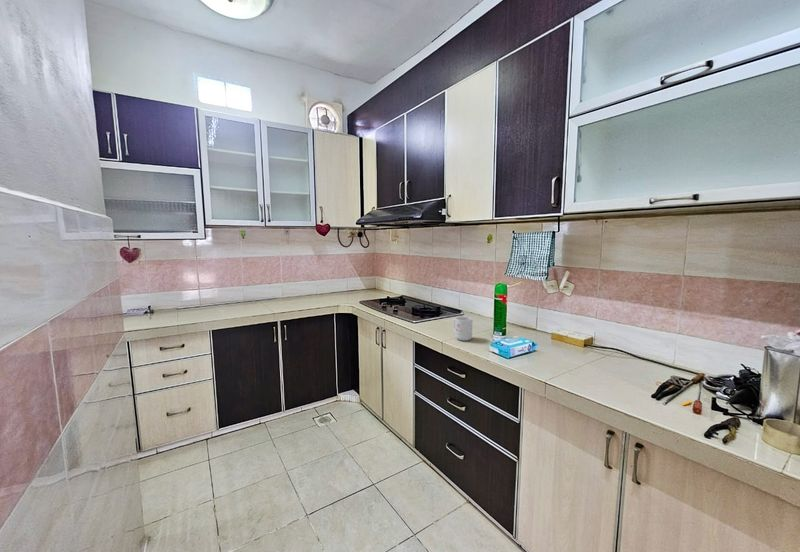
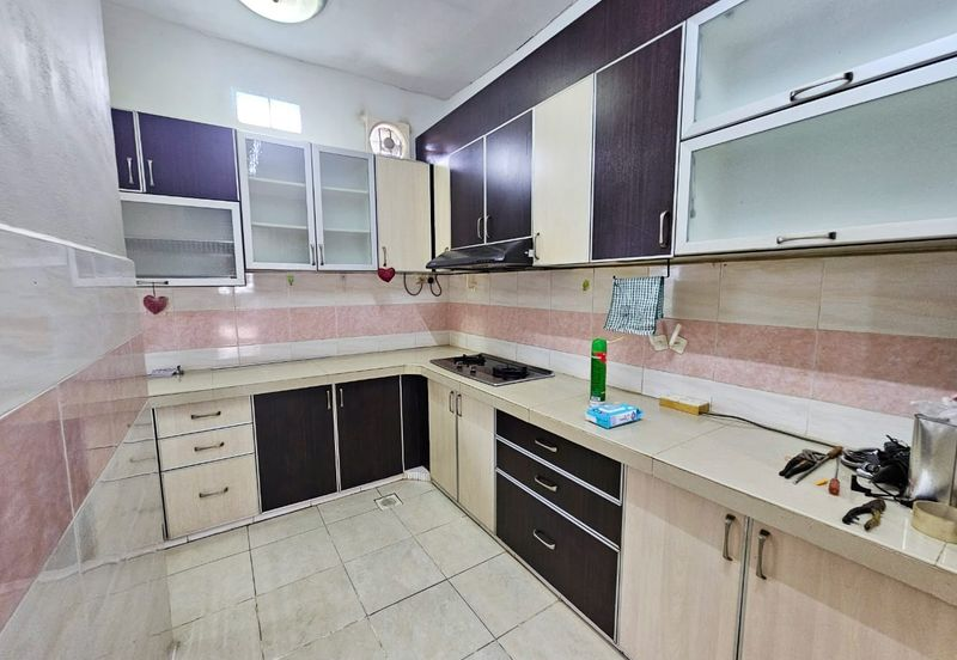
- mug (461, 327)
